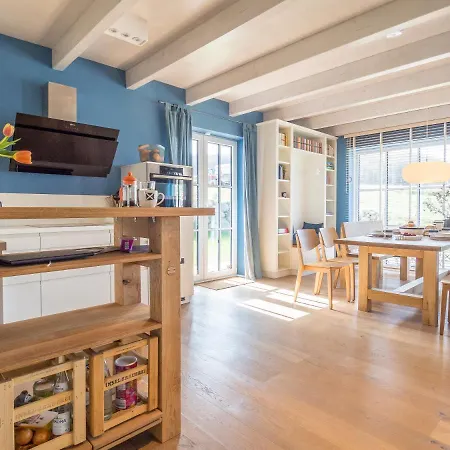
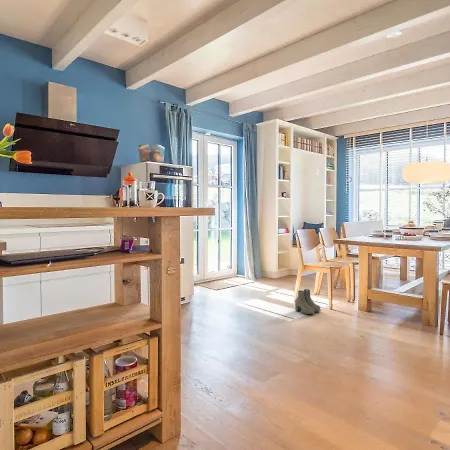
+ boots (307, 301)
